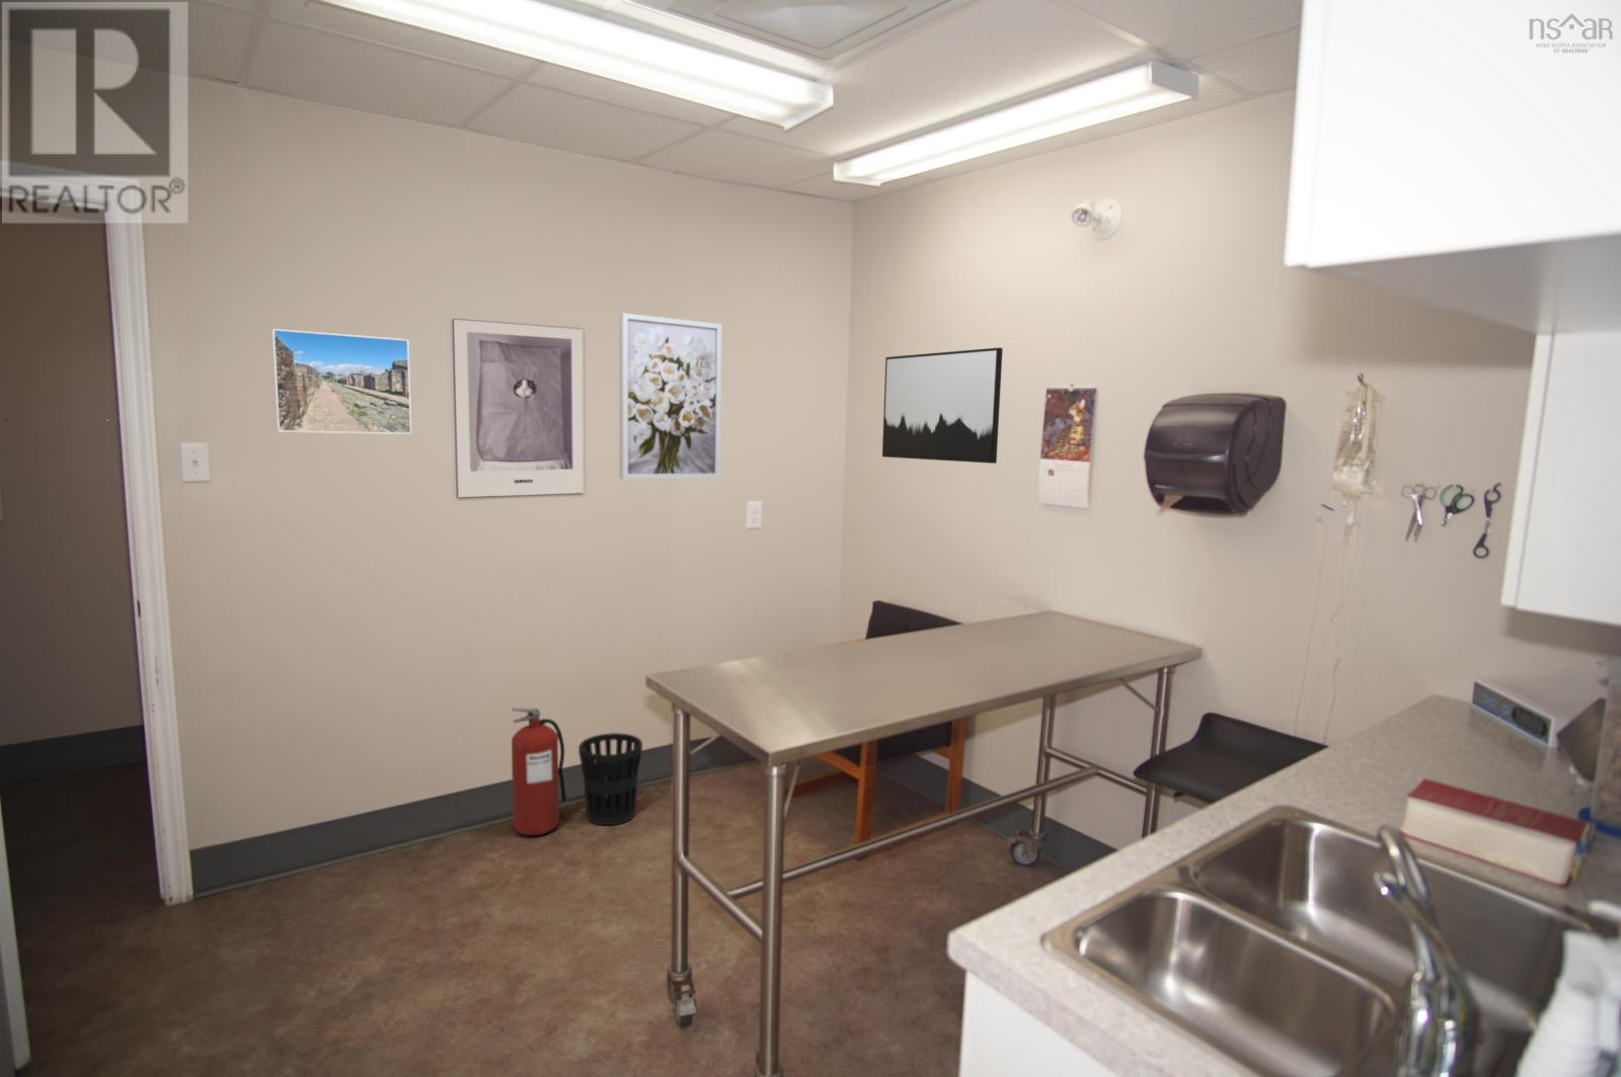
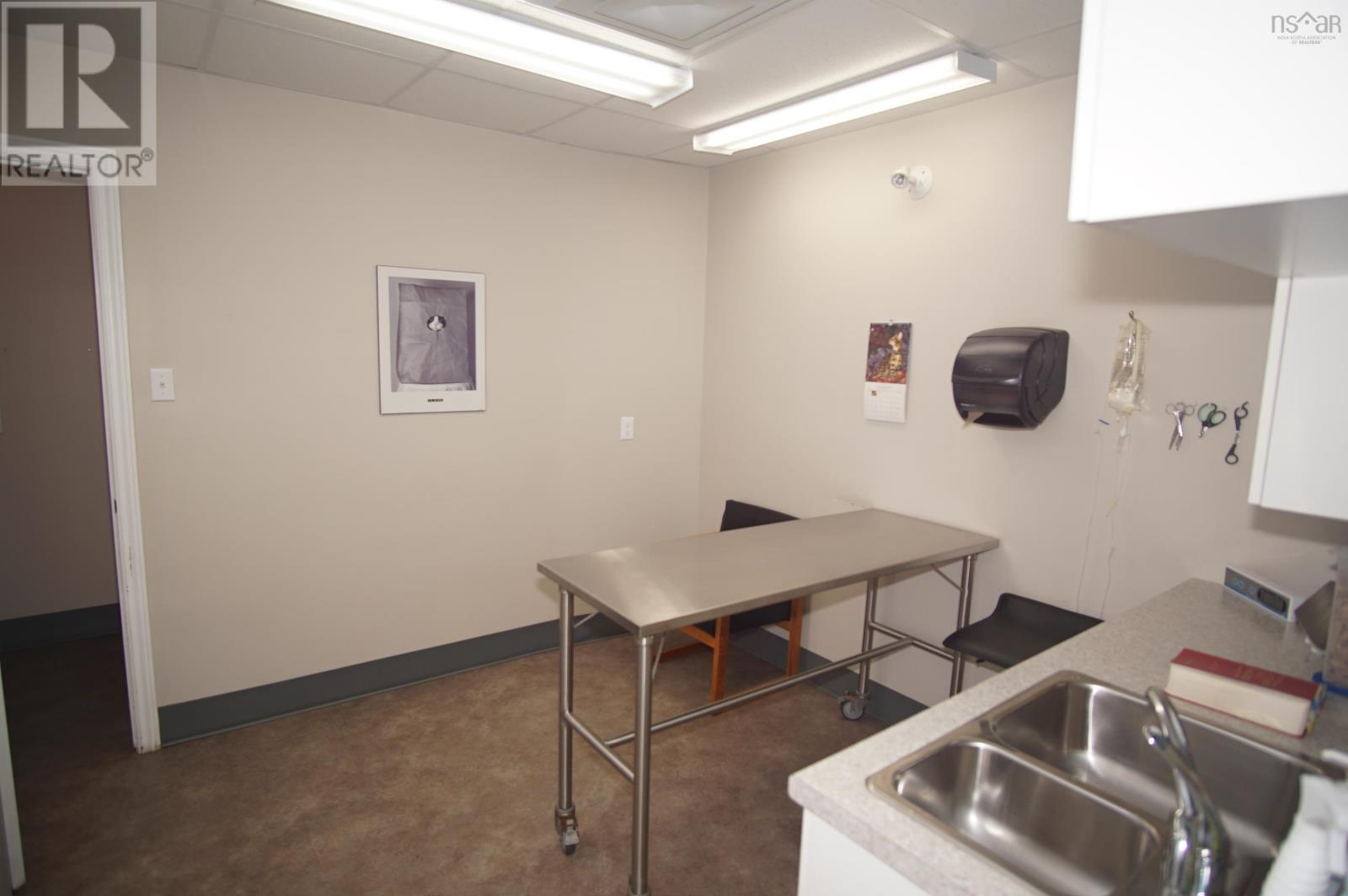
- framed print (344, 383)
- fire extinguisher (539, 766)
- wall art (671, 399)
- wastebasket (611, 779)
- wall art (937, 406)
